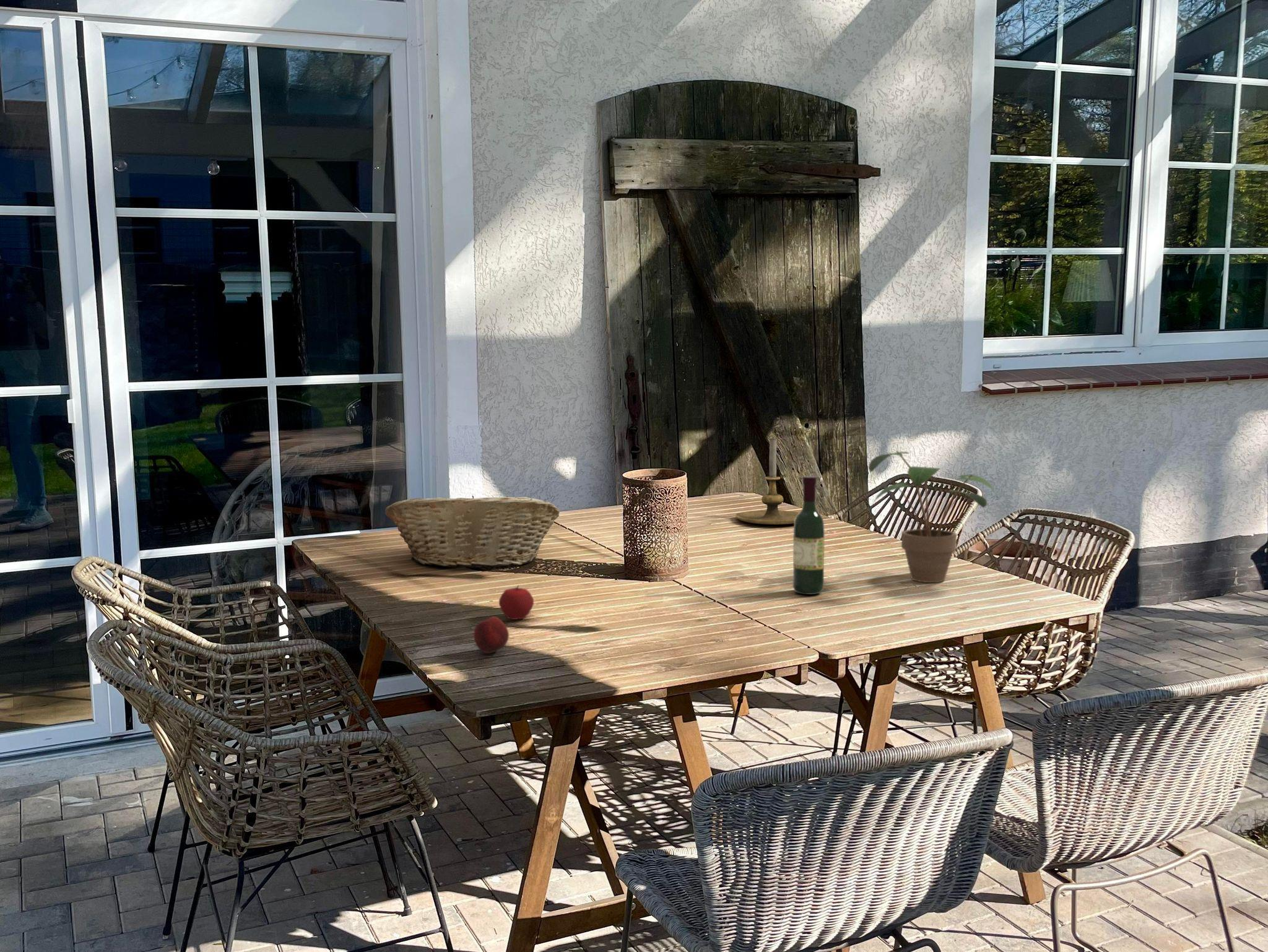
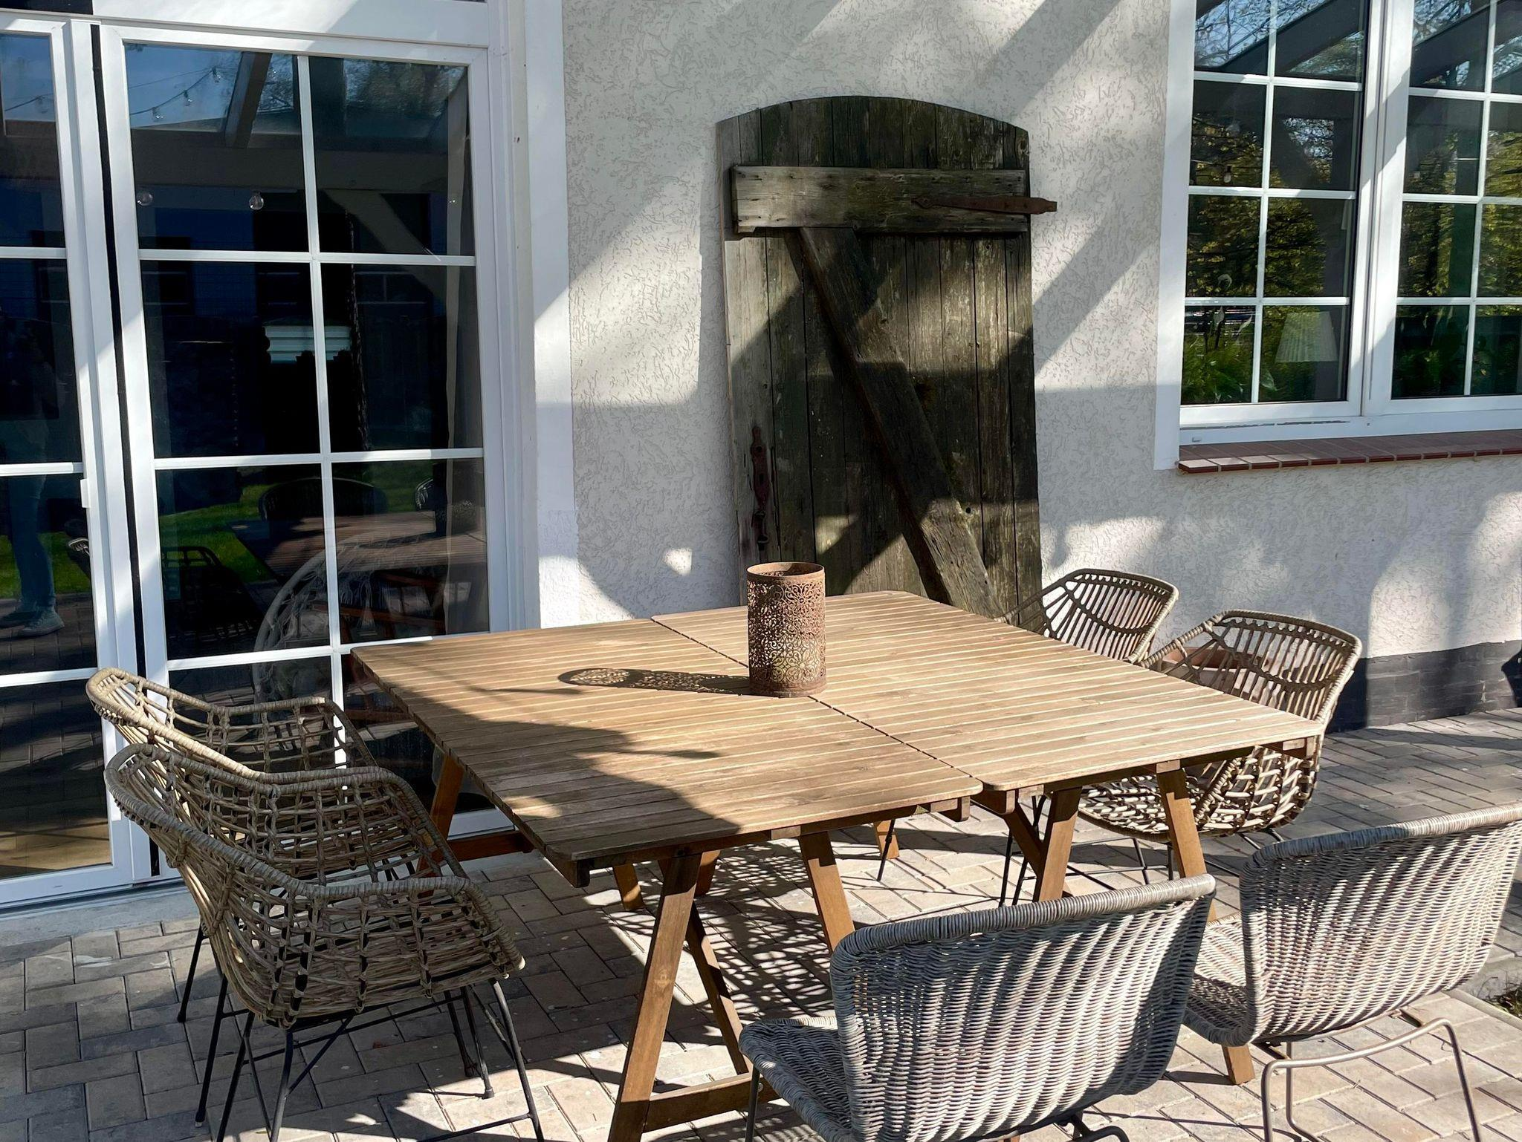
- candle holder (772, 478)
- apple (492, 635)
- apple (516, 602)
- wine bottle (809, 534)
- potted plant (929, 516)
- fruit basket (473, 525)
